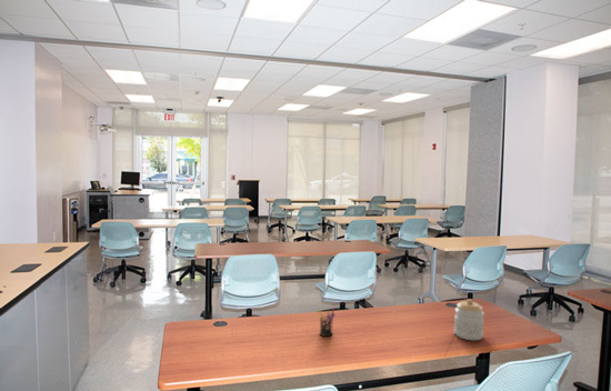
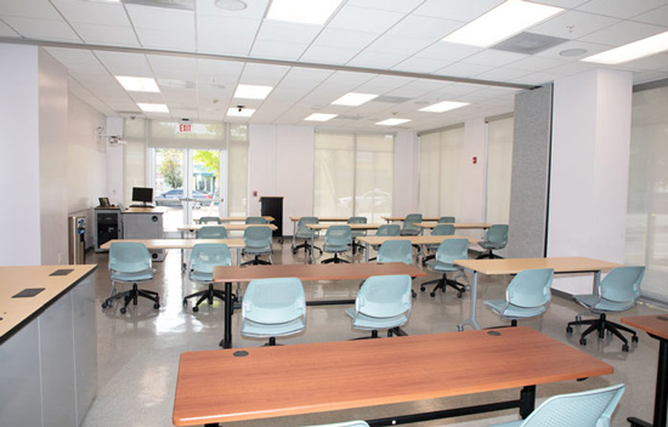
- jar (469, 317)
- pen holder (327, 320)
